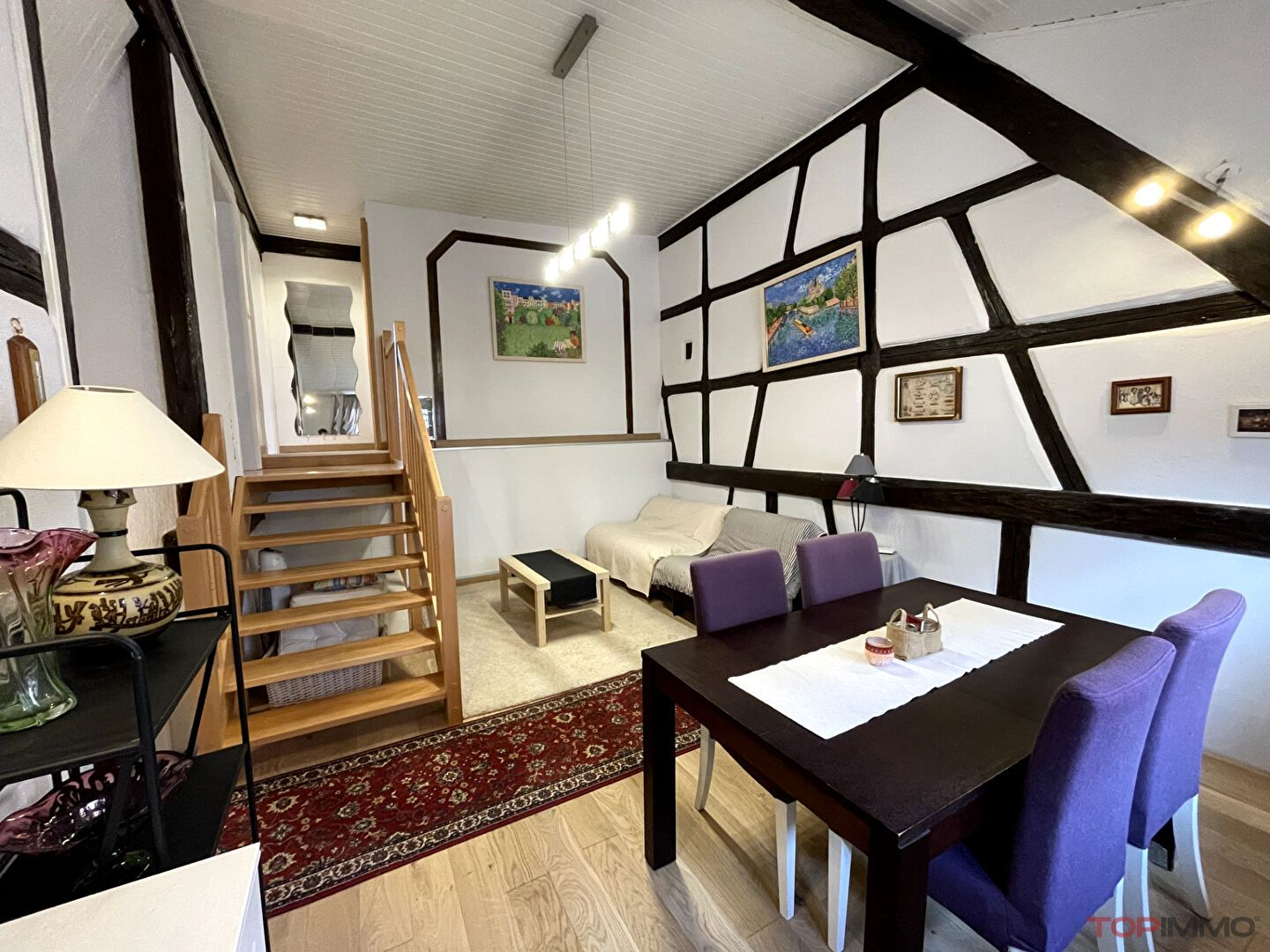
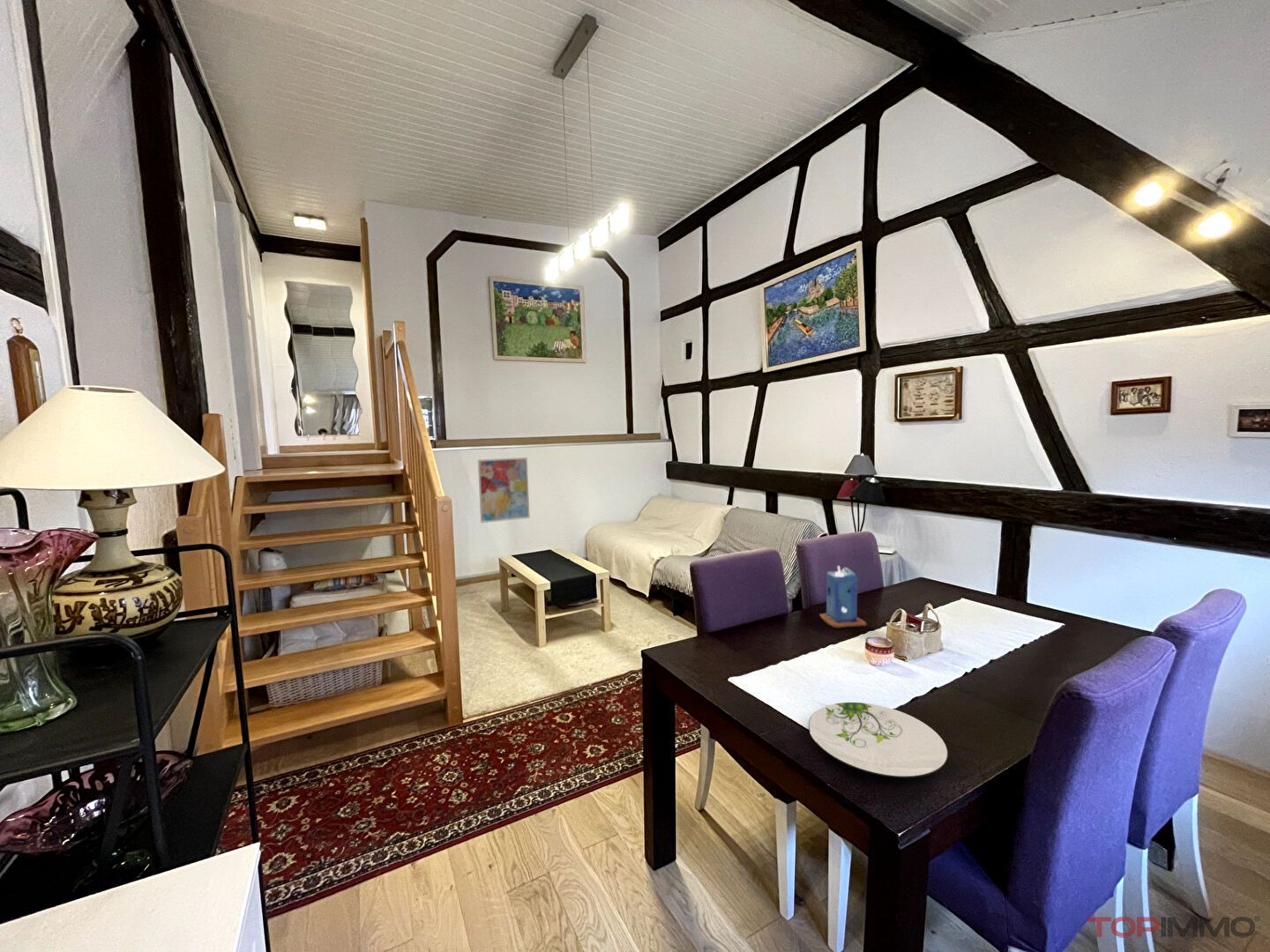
+ wall art (504, 489)
+ candle (842, 593)
+ plate (874, 742)
